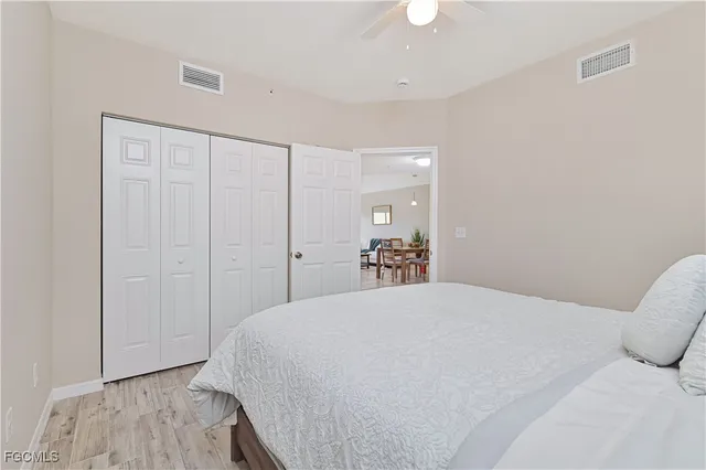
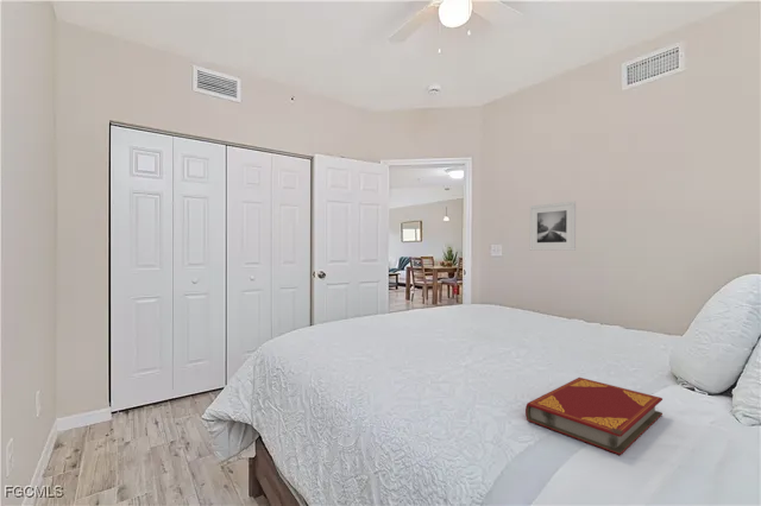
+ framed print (552, 227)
+ hardback book (595, 409)
